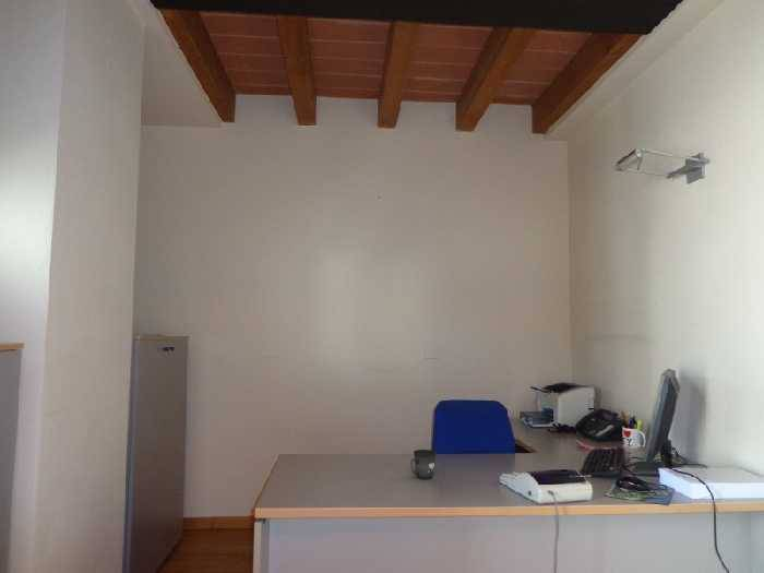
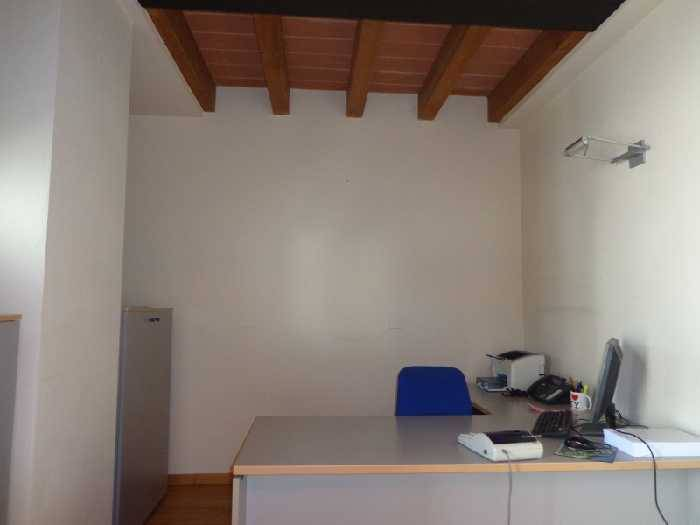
- mug (421, 465)
